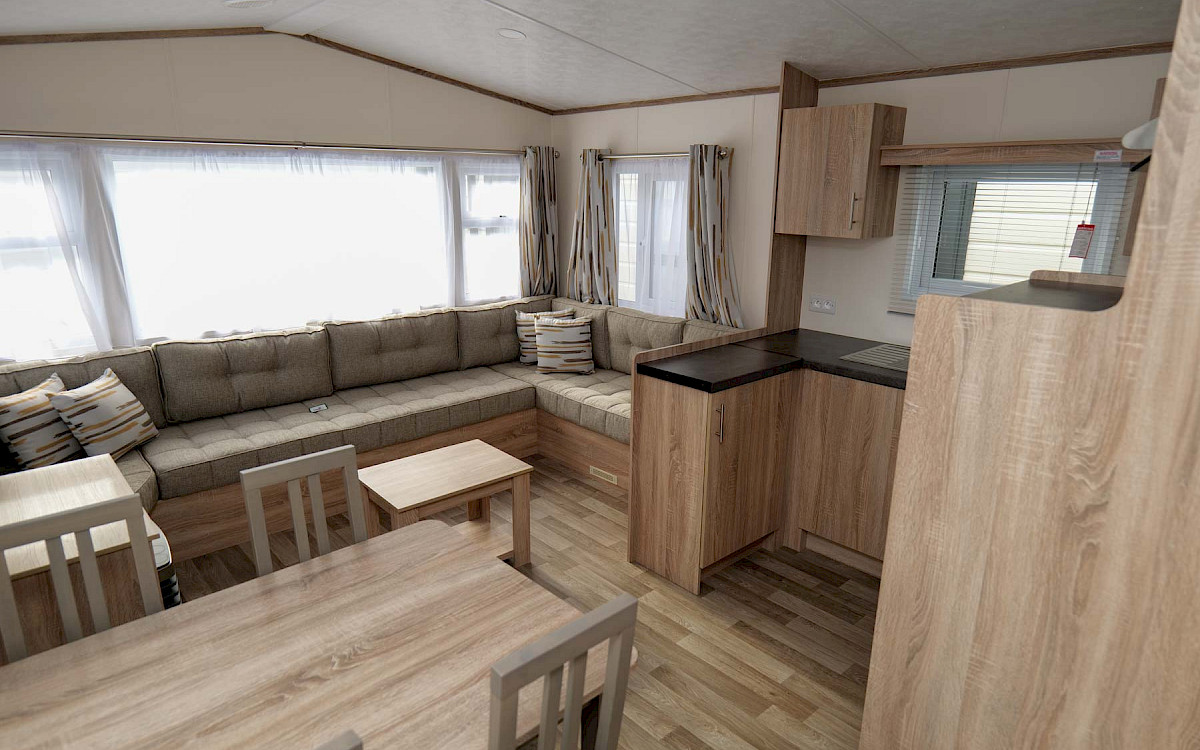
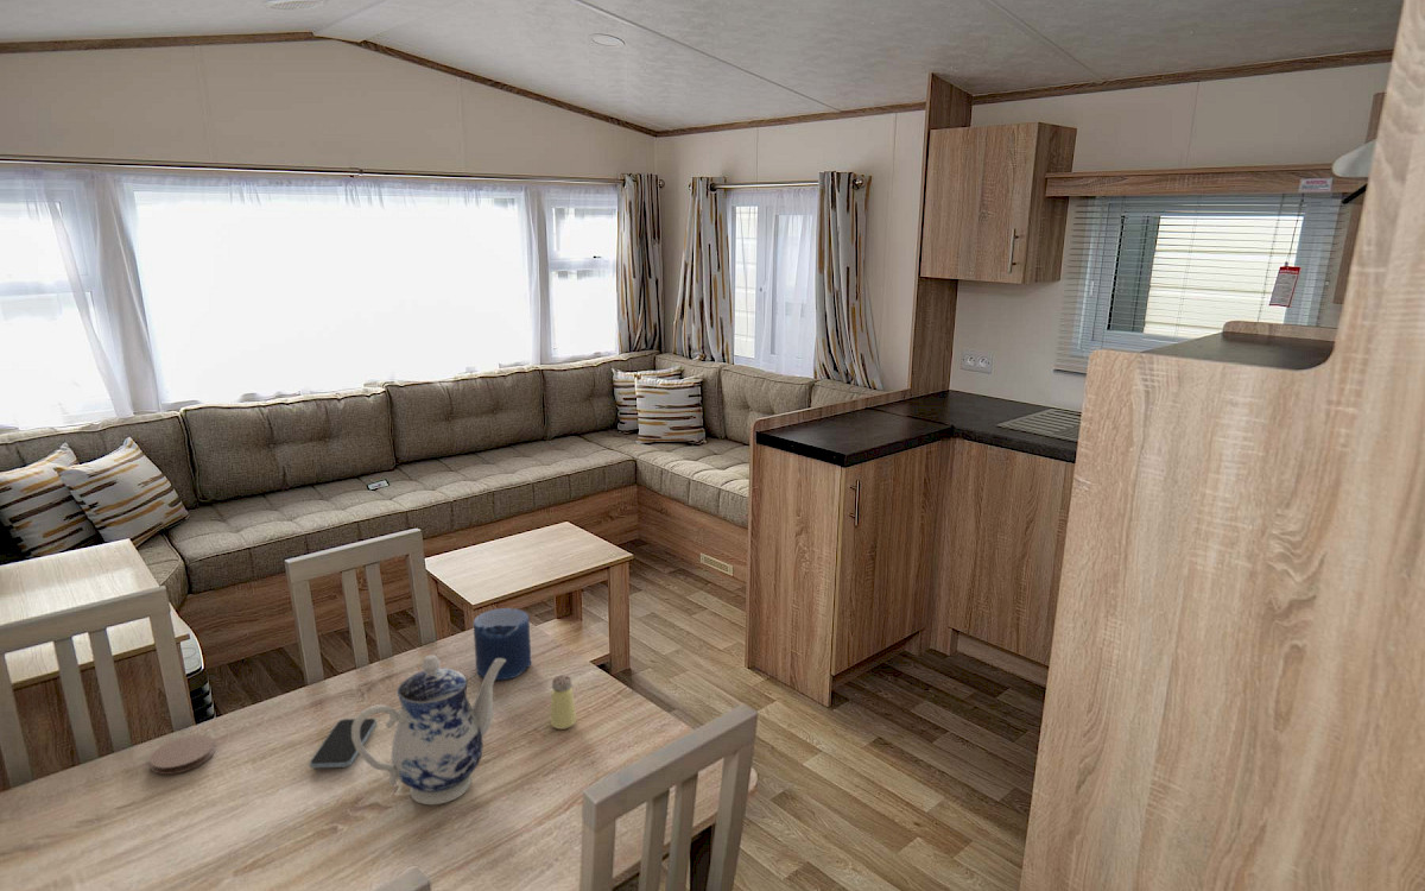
+ teapot (436, 722)
+ saltshaker (562, 701)
+ coaster (182, 753)
+ smartphone (344, 741)
+ candle (502, 643)
